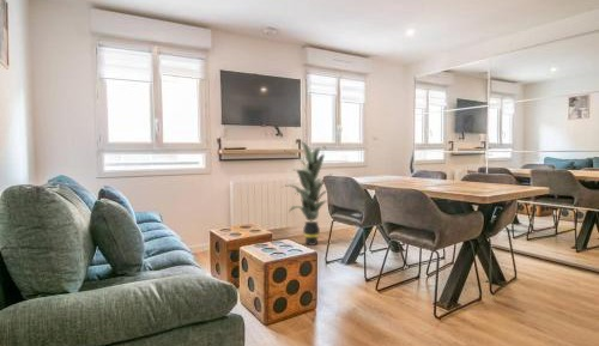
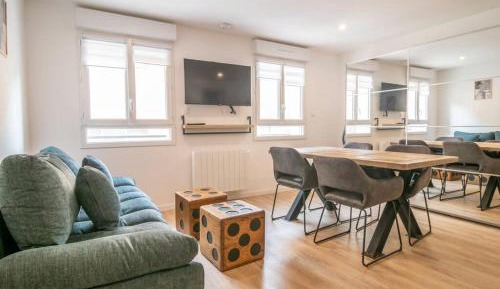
- indoor plant (307, 192)
